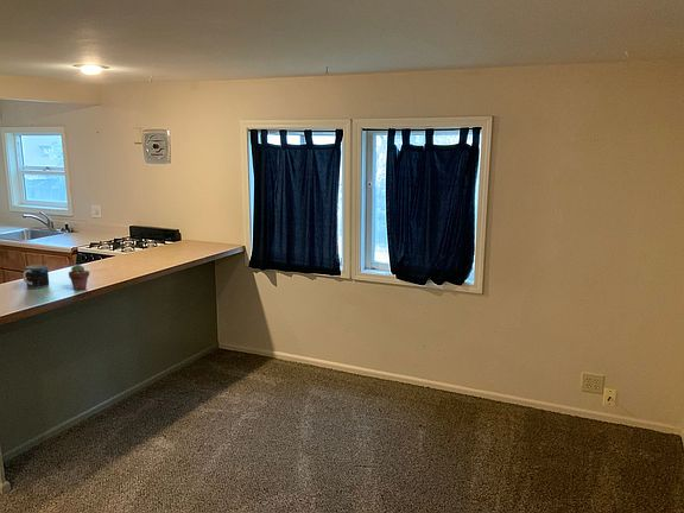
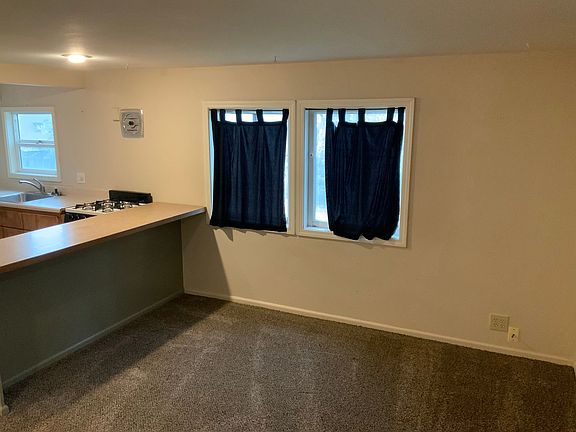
- potted succulent (78, 276)
- mug (33, 277)
